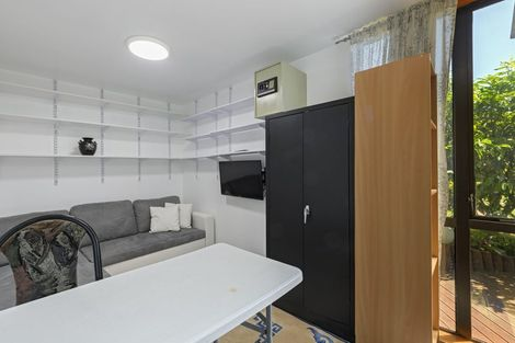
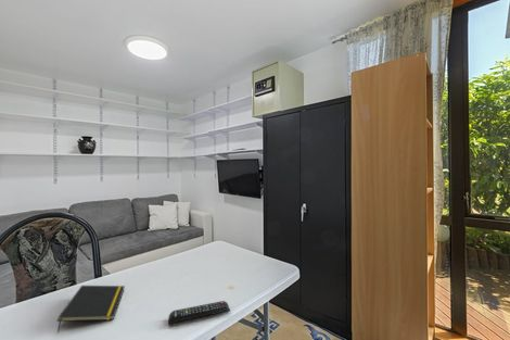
+ remote control (200, 312)
+ notepad (95, 301)
